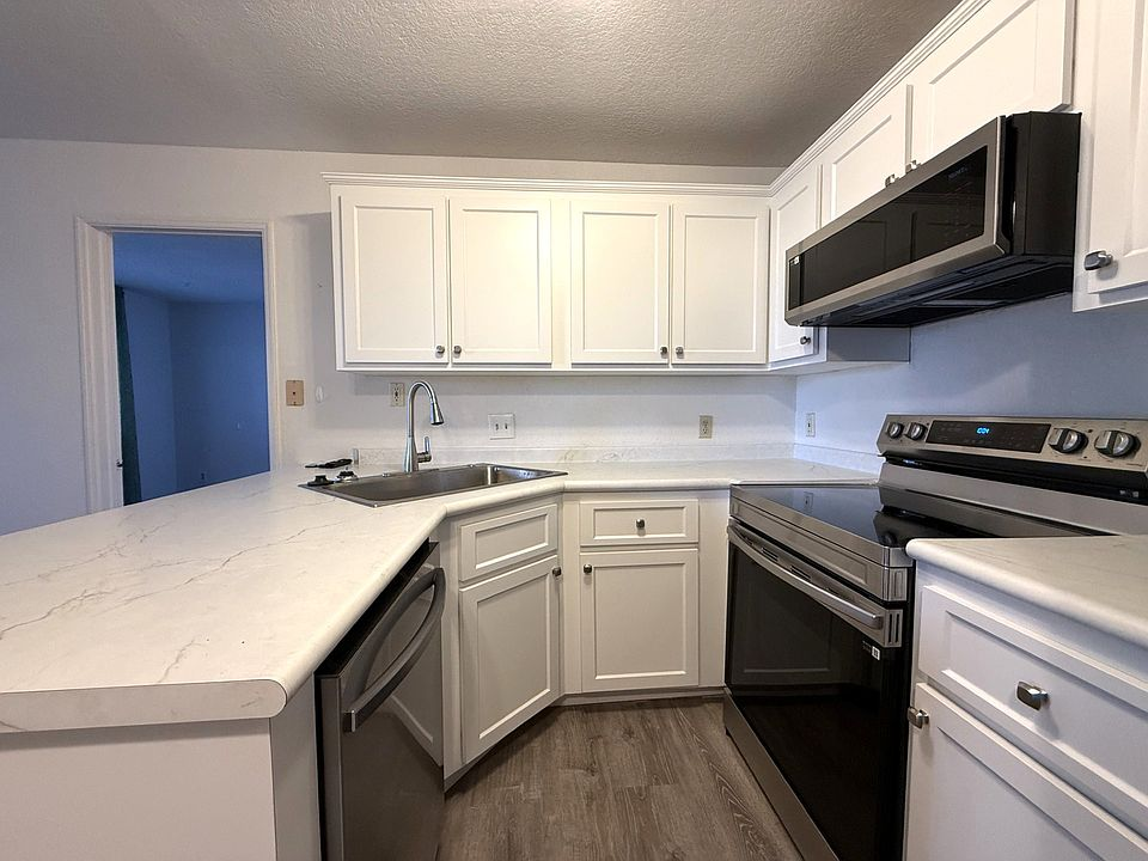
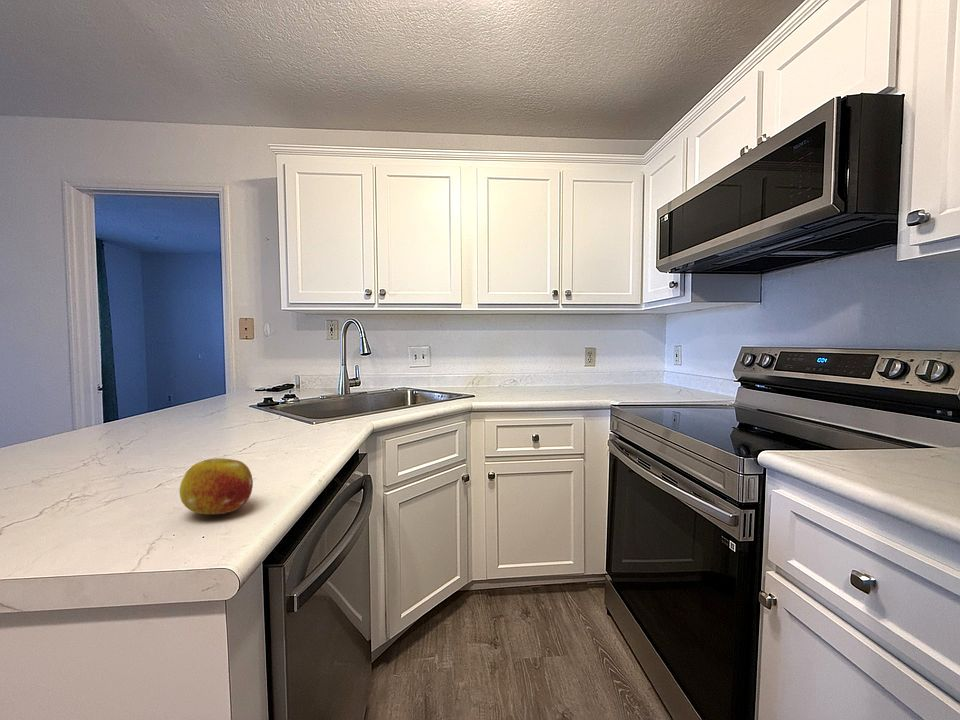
+ fruit (217, 486)
